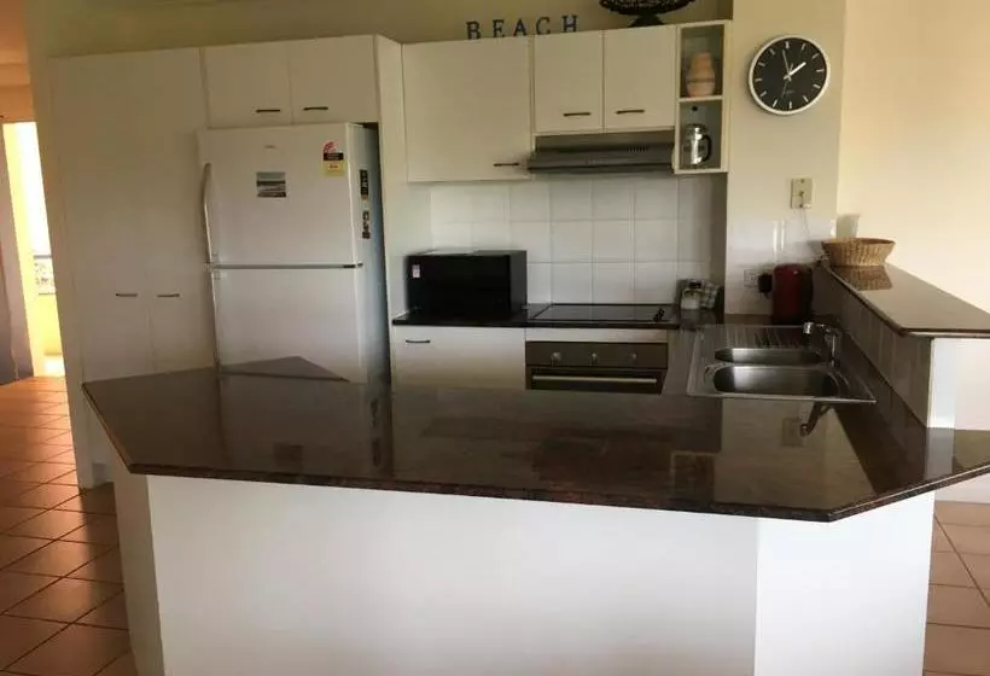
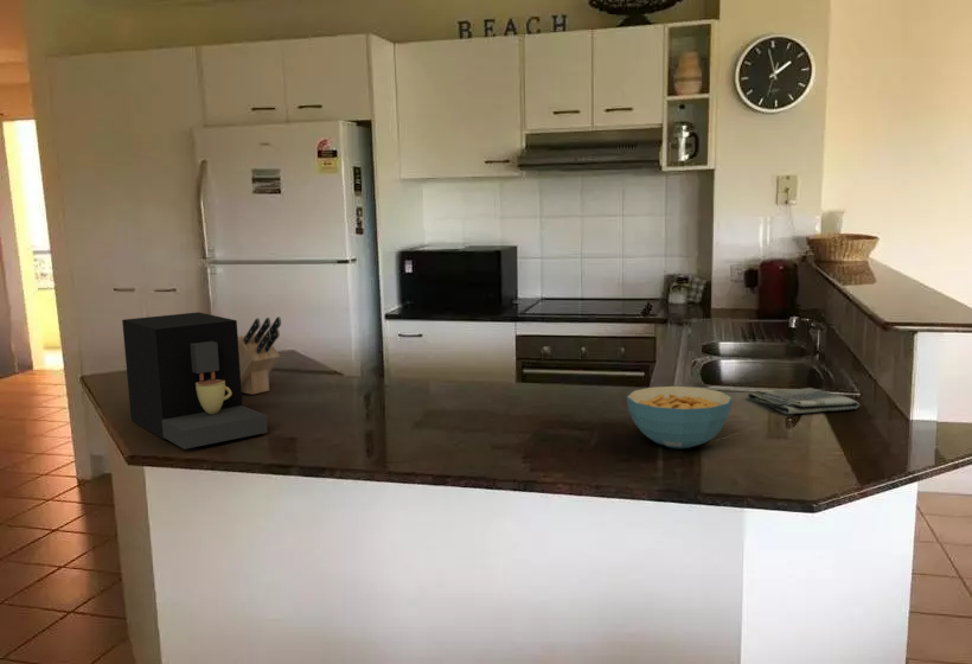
+ coffee maker (192, 375)
+ knife block (245, 352)
+ dish towel (800, 397)
+ cereal bowl (678, 421)
